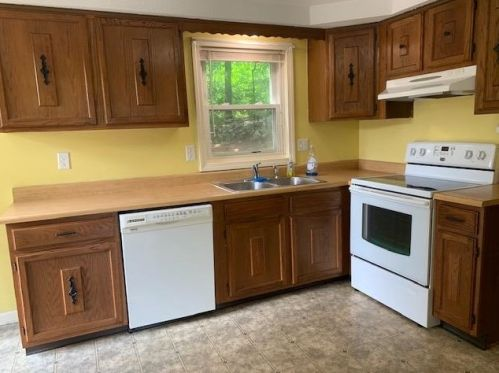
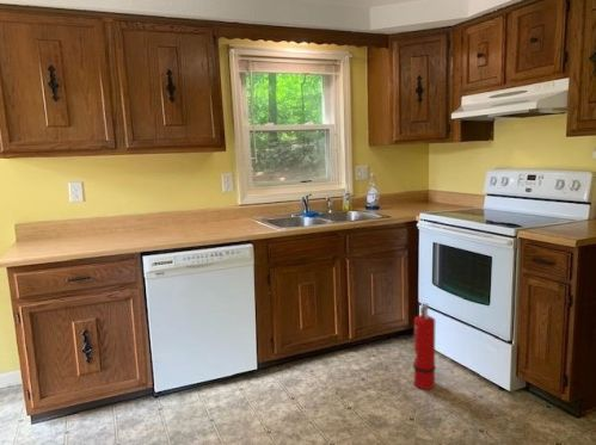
+ fire extinguisher (424, 342)
